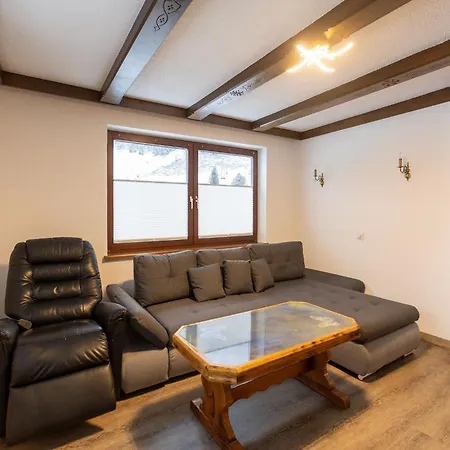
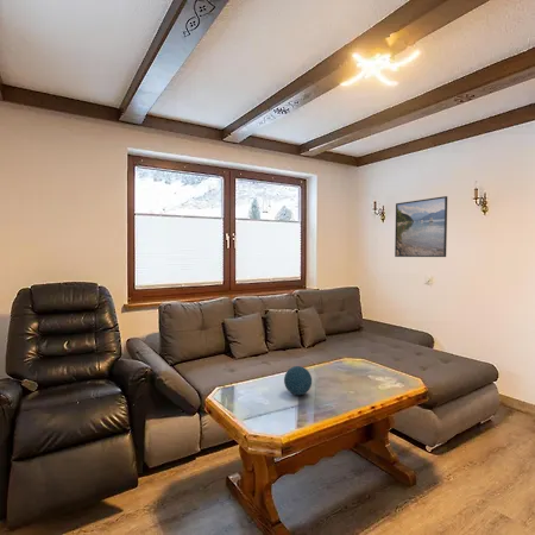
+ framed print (418, 228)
+ decorative orb (297, 380)
